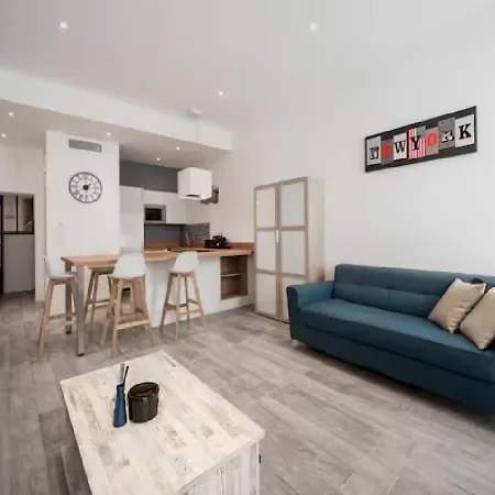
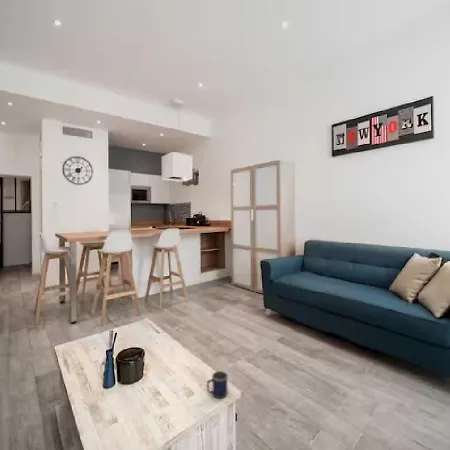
+ mug (217, 384)
